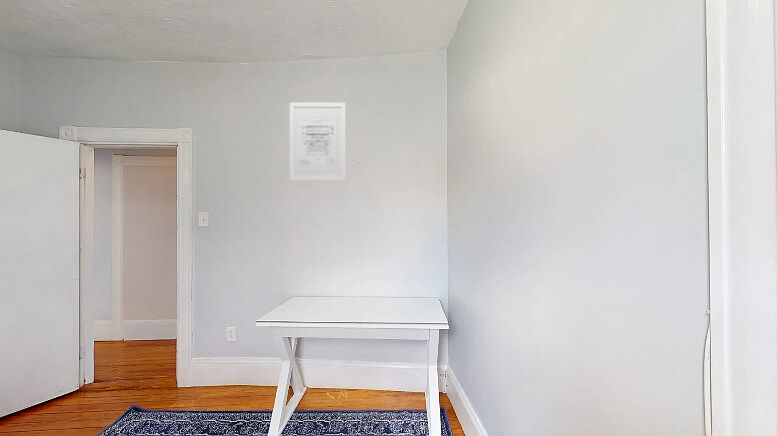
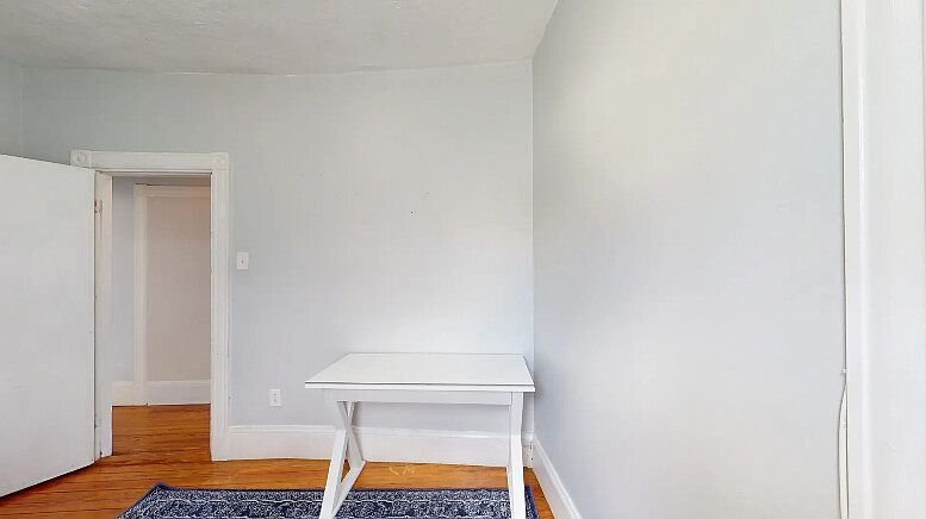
- wall art (317, 141)
